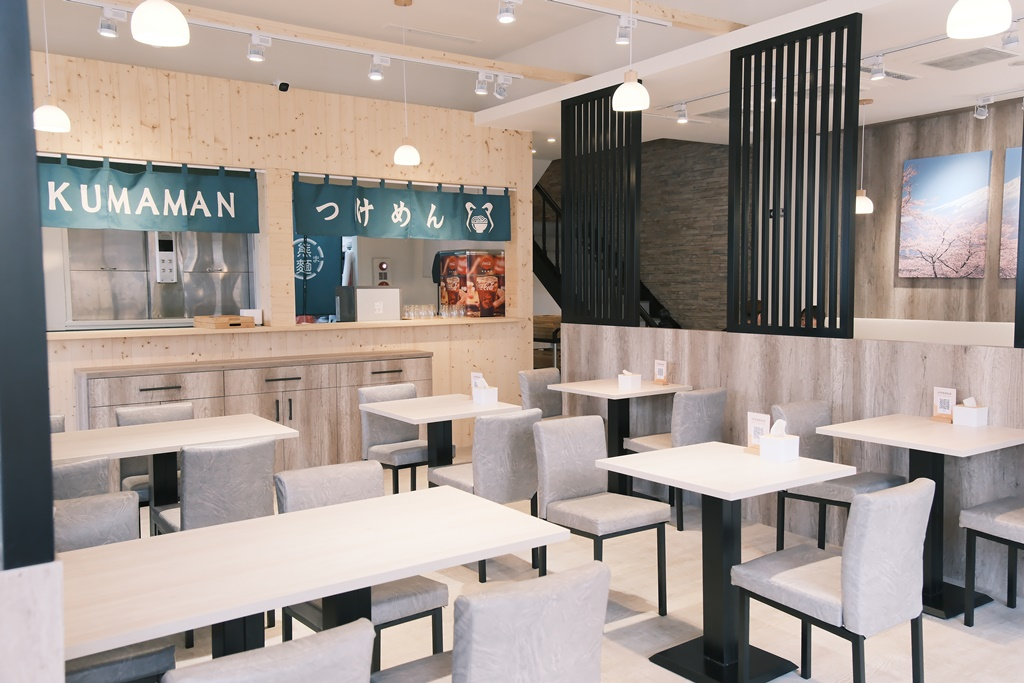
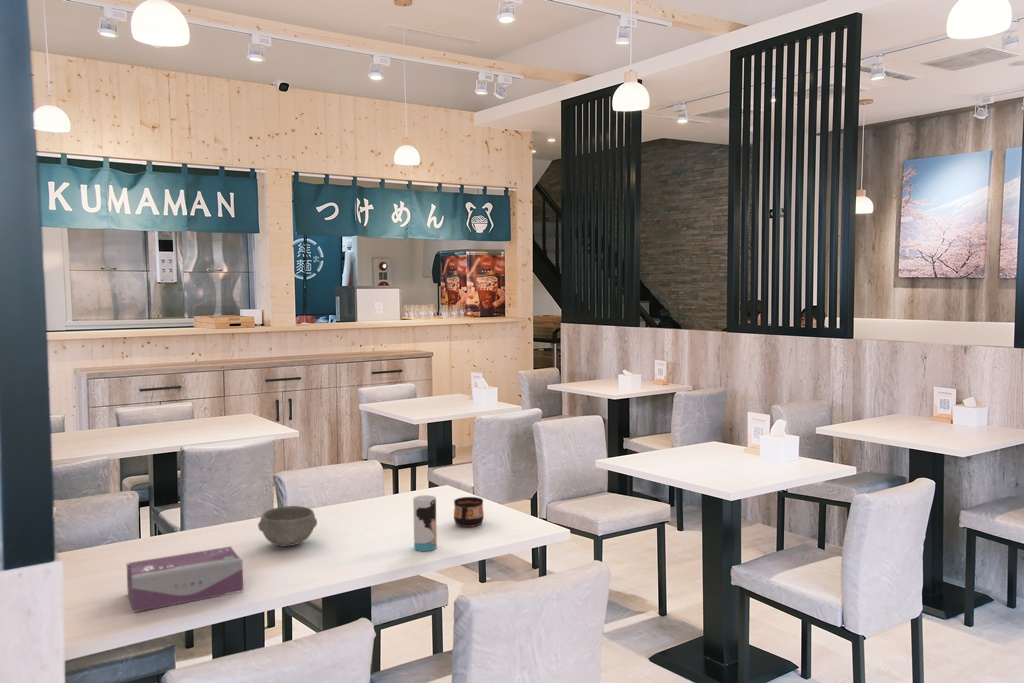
+ tissue box (184, 576)
+ cup (425, 522)
+ bowl (288, 527)
+ cup (467, 512)
